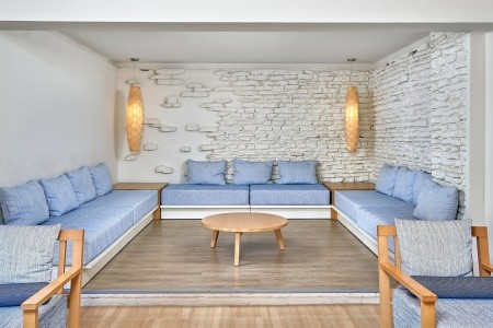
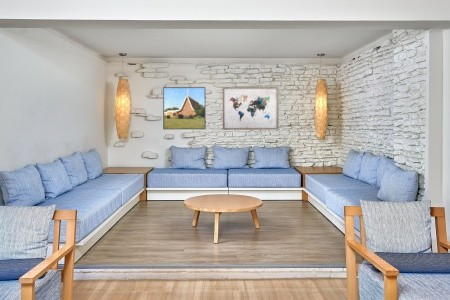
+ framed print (184, 108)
+ wall art (250, 108)
